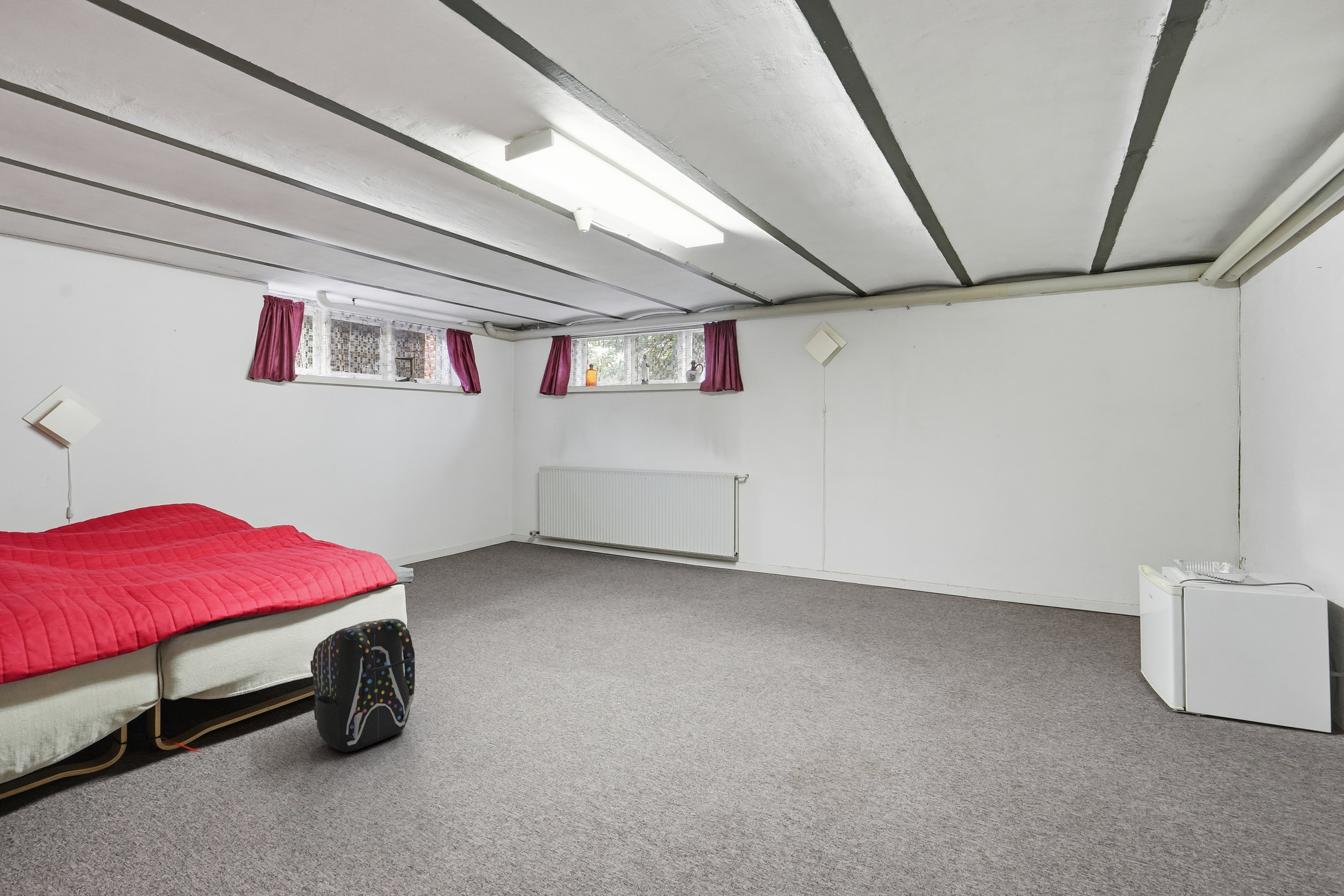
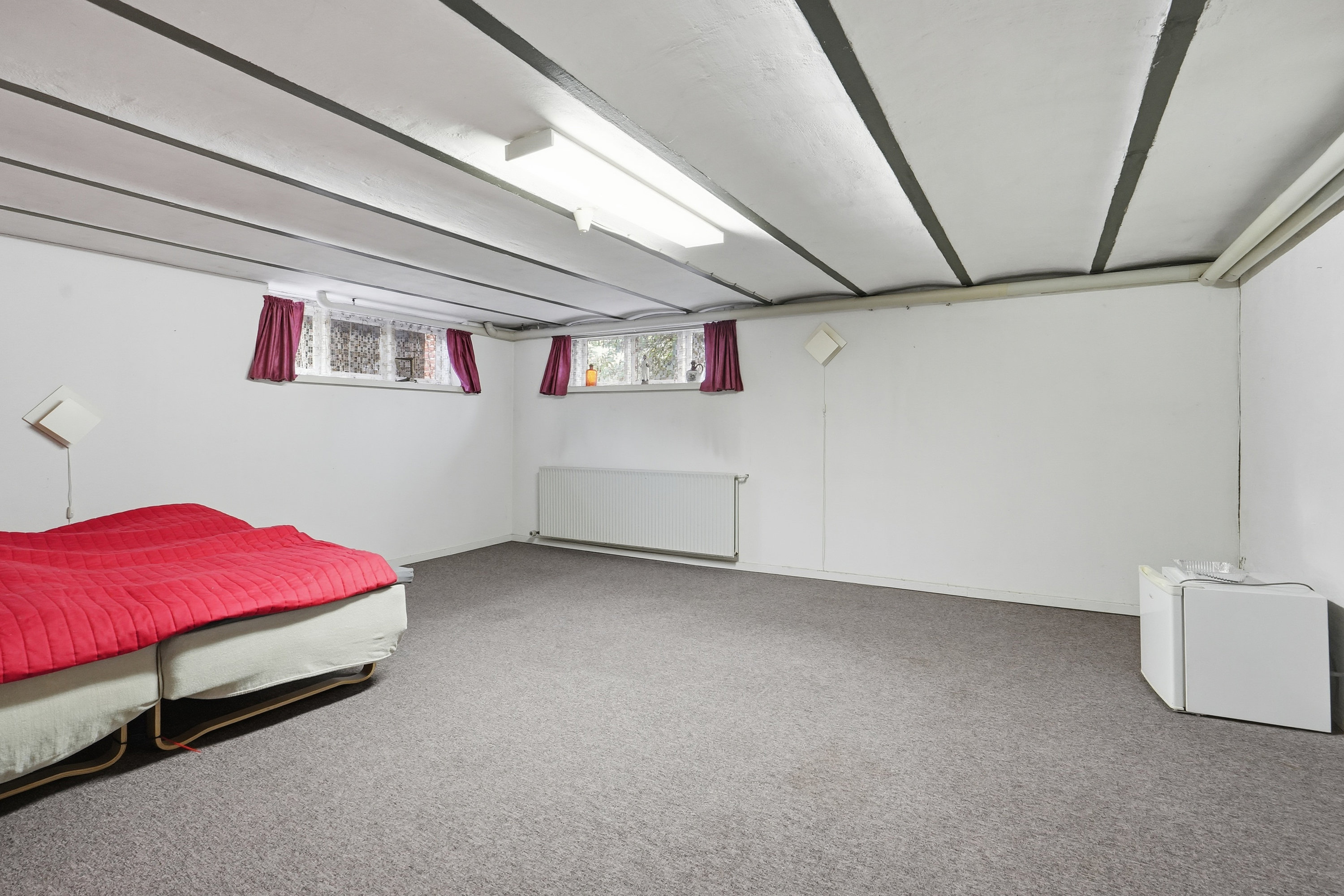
- backpack (364, 679)
